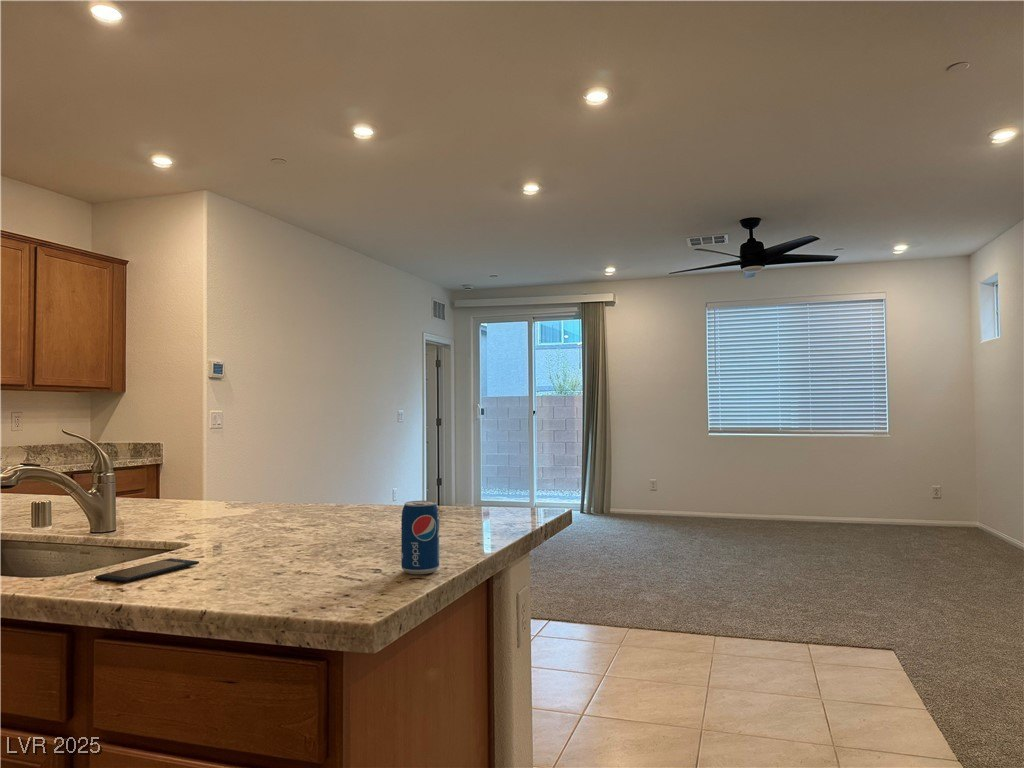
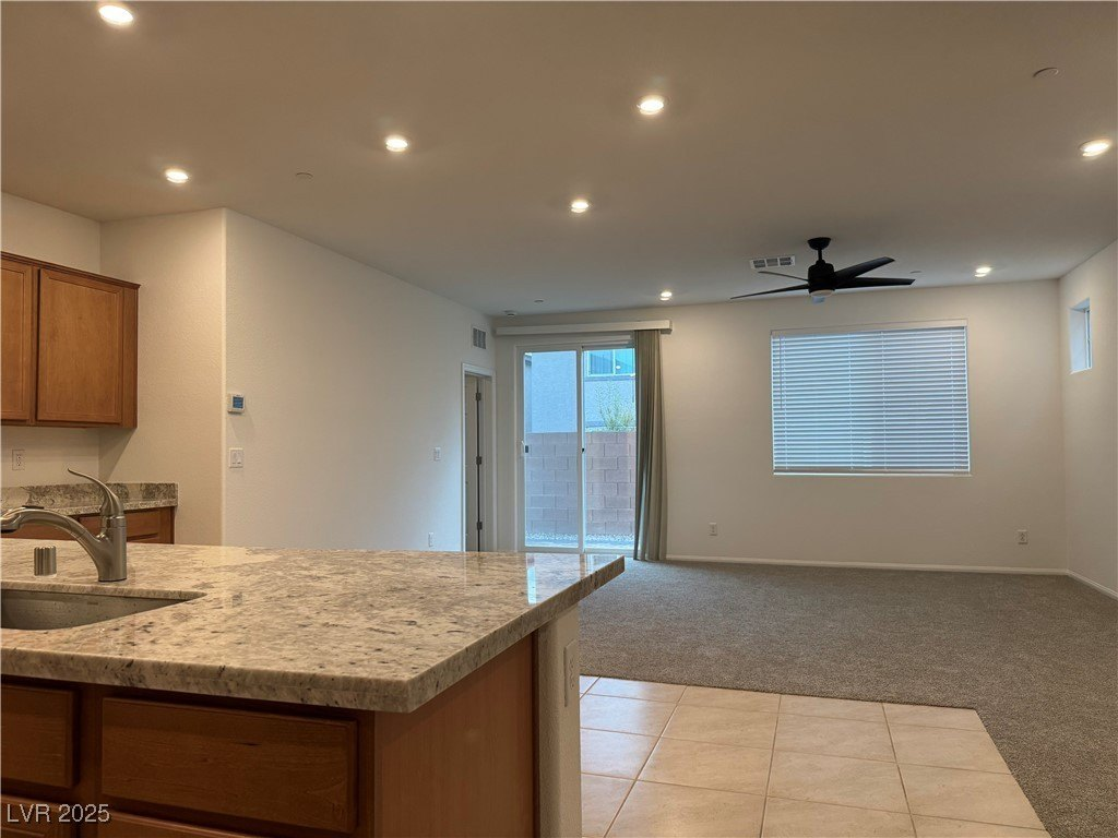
- smartphone (149, 569)
- beverage can (420, 536)
